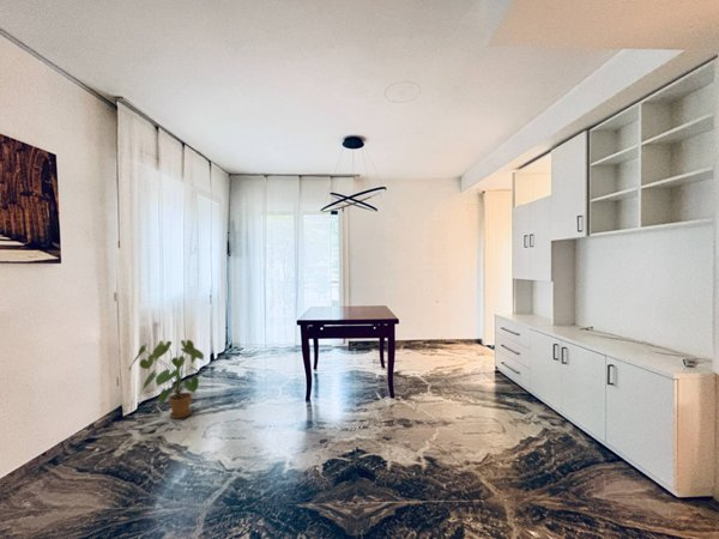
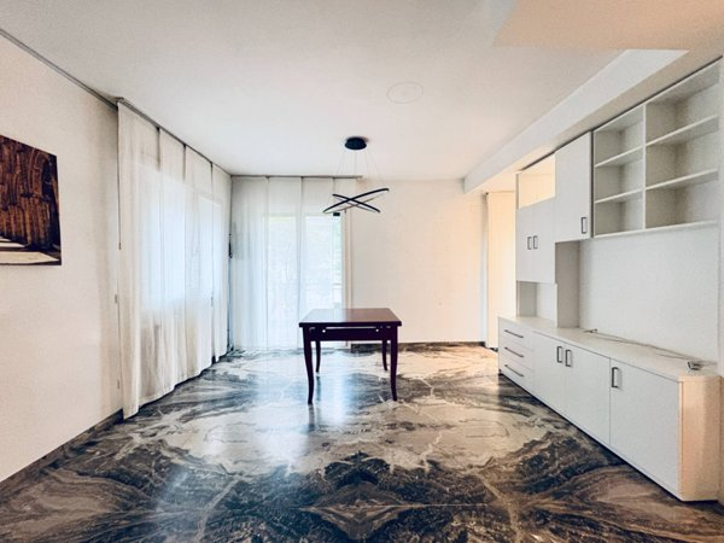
- house plant (173, 375)
